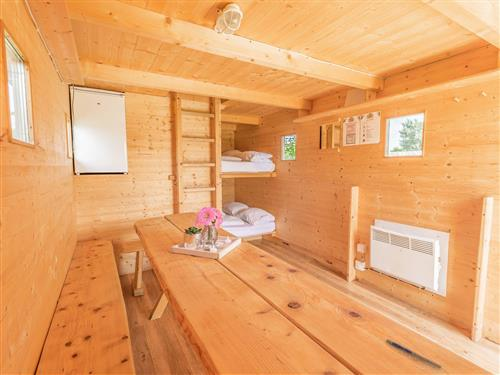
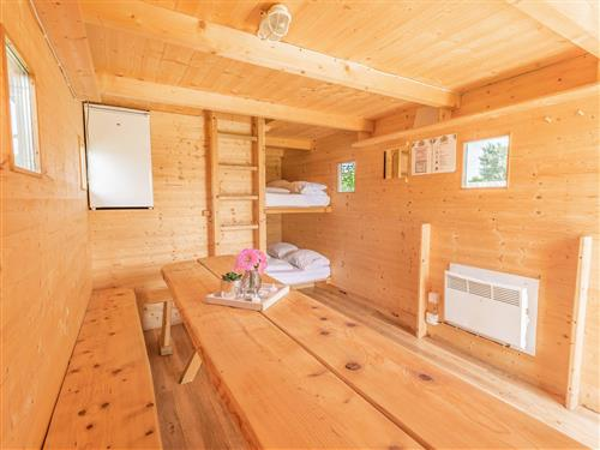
- pen (412, 353)
